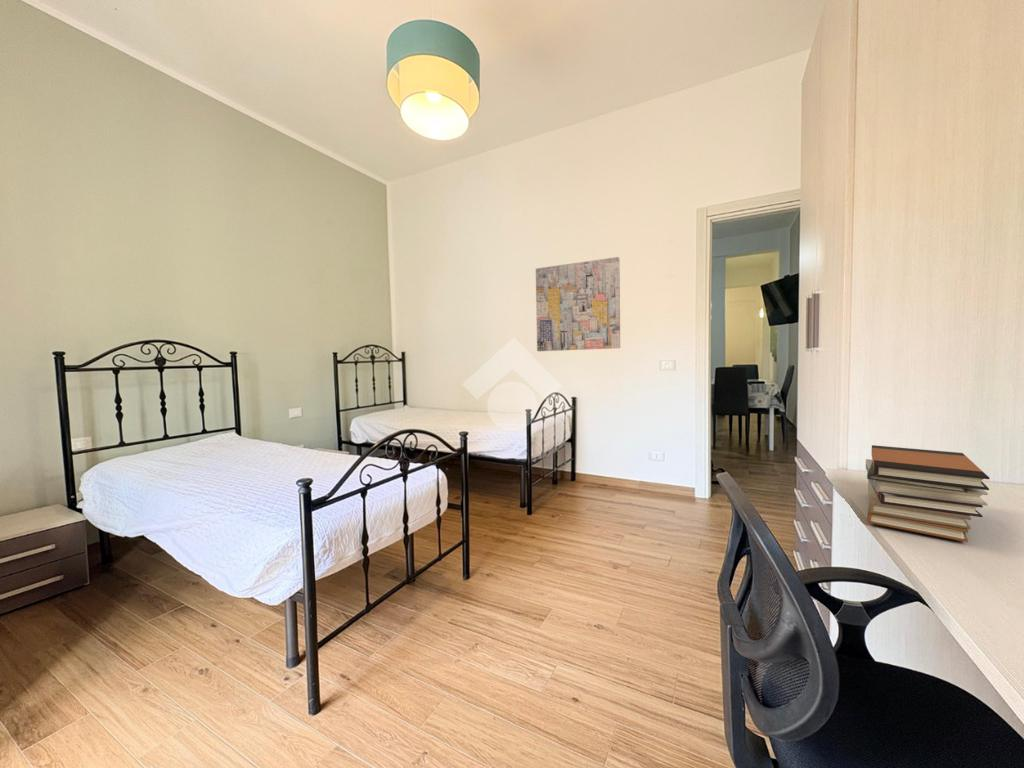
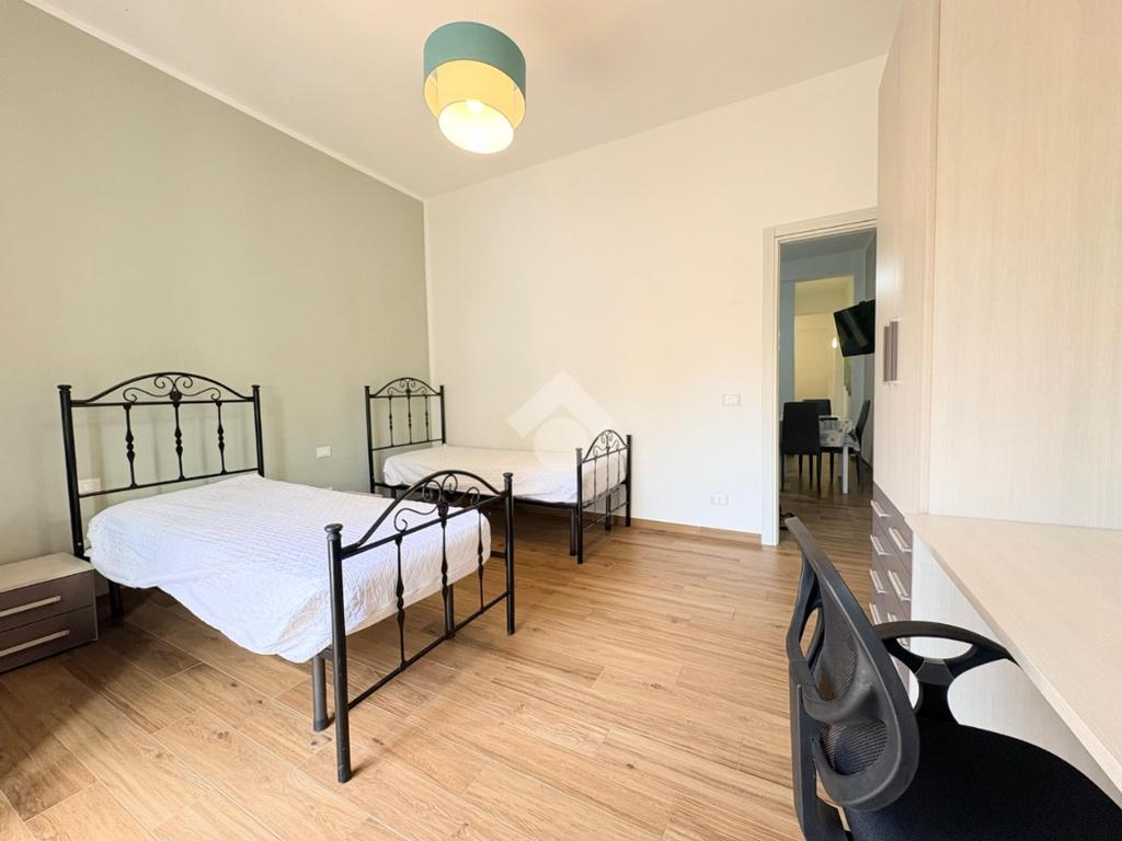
- wall art (576, 306)
- book stack (917, 486)
